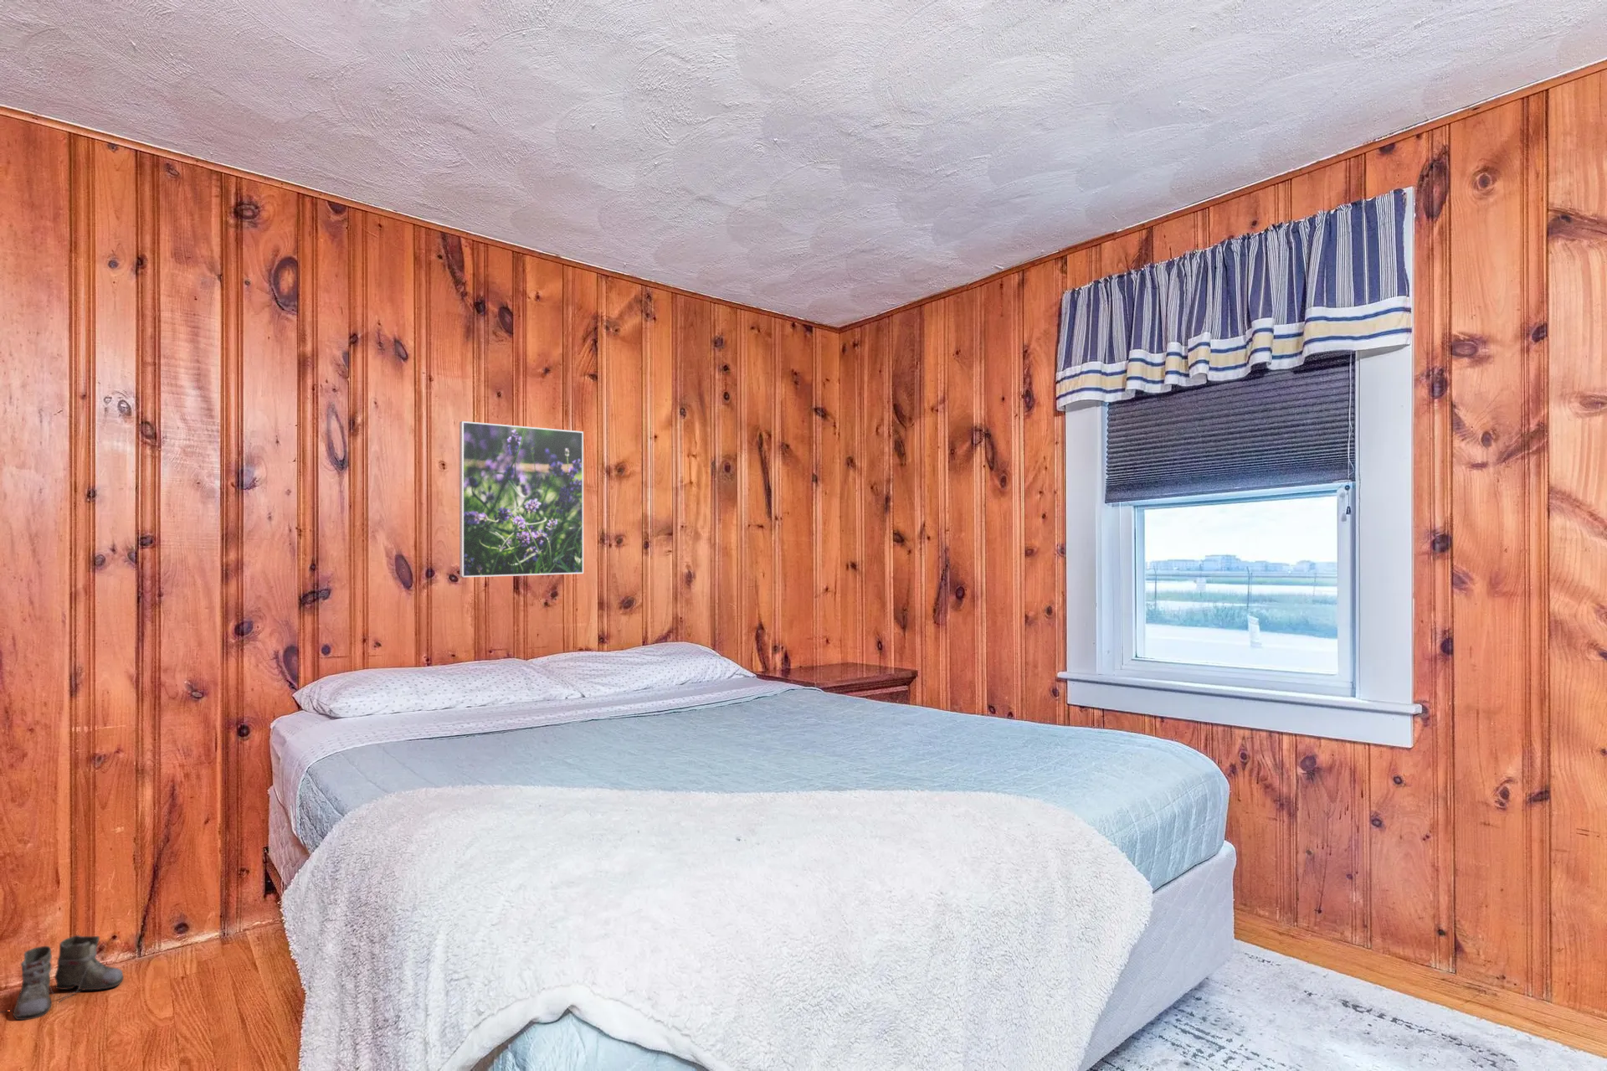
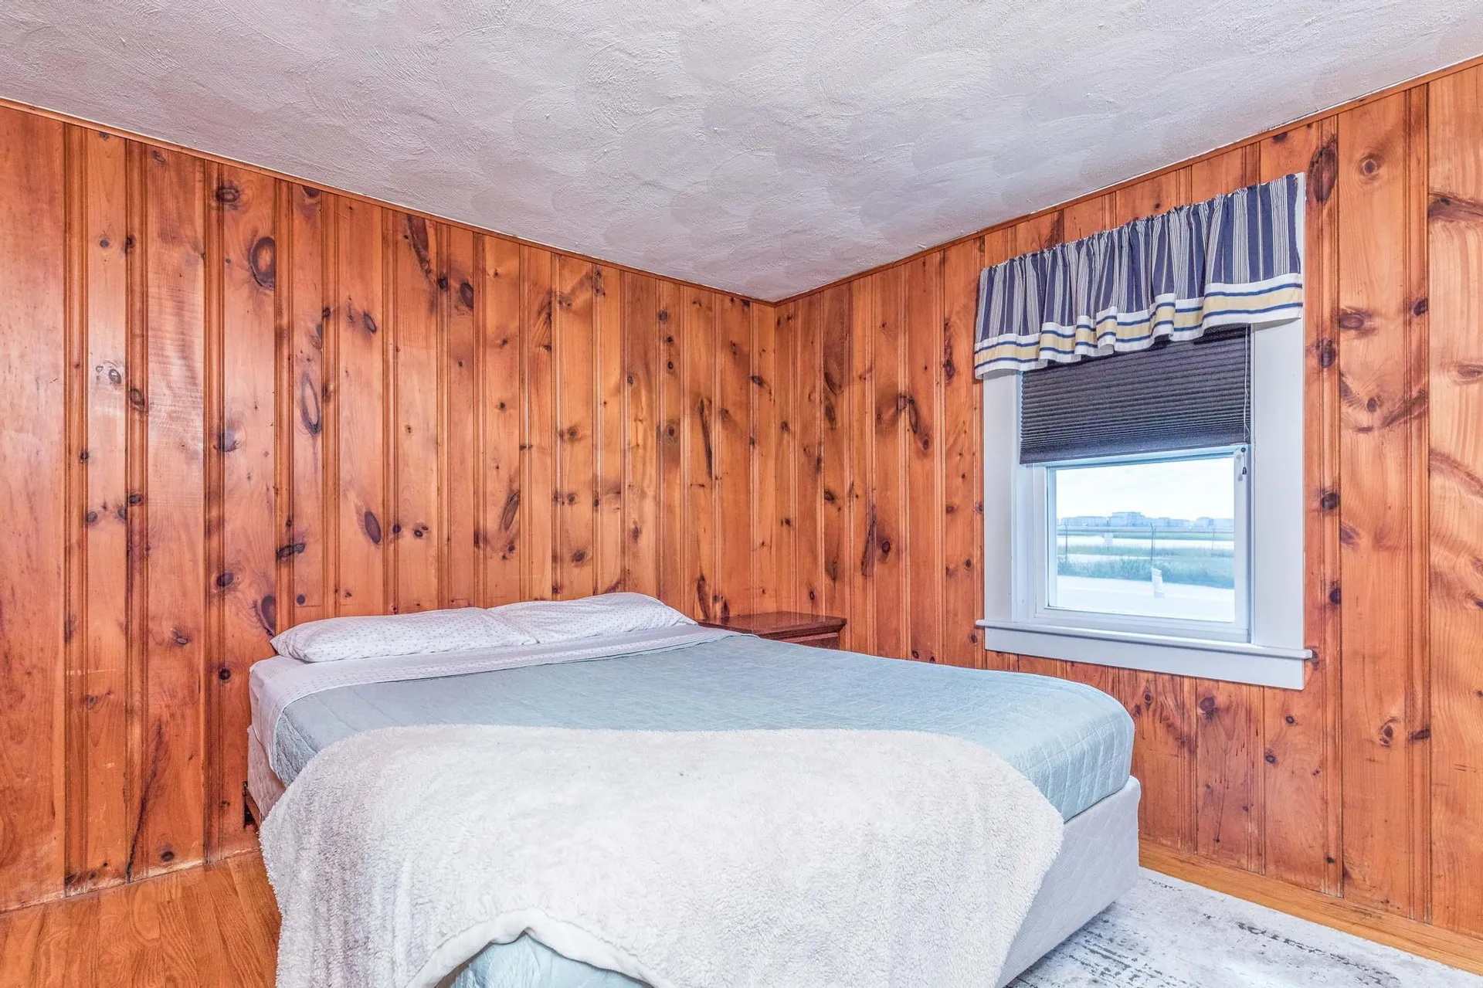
- boots (60, 972)
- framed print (525, 501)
